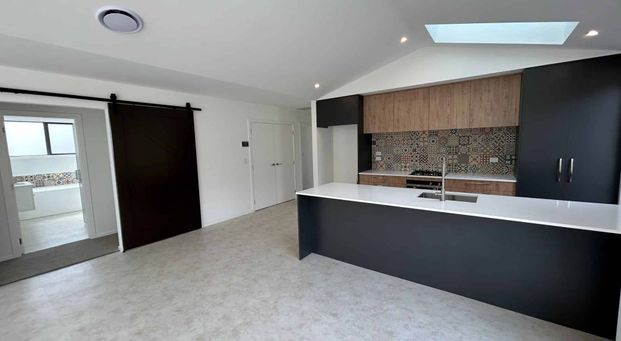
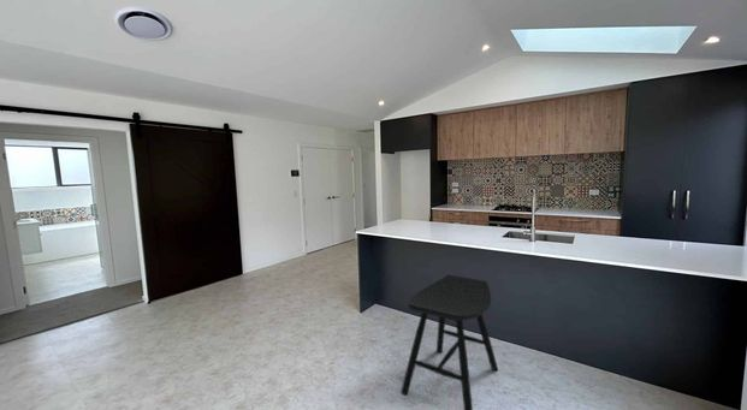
+ stool (451, 334)
